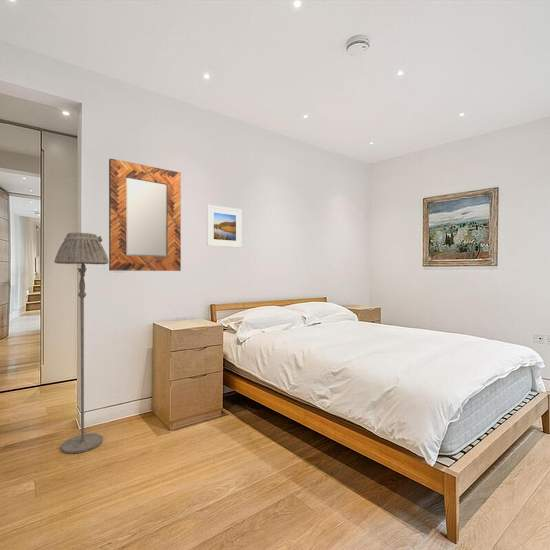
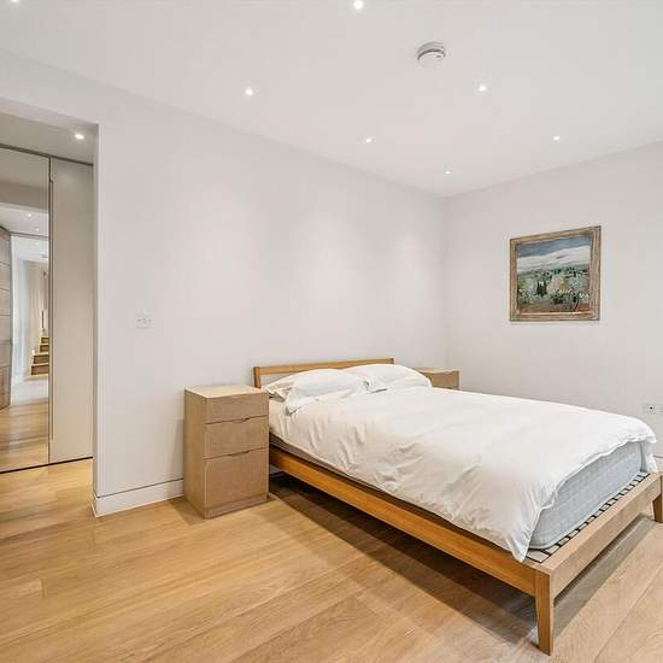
- floor lamp (82, 339)
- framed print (224, 227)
- home mirror (147, 218)
